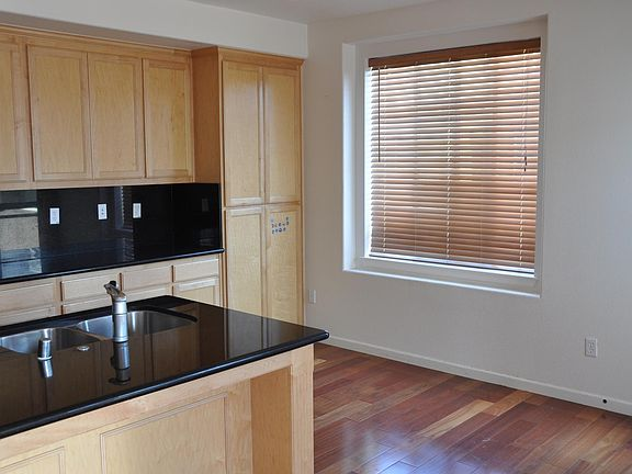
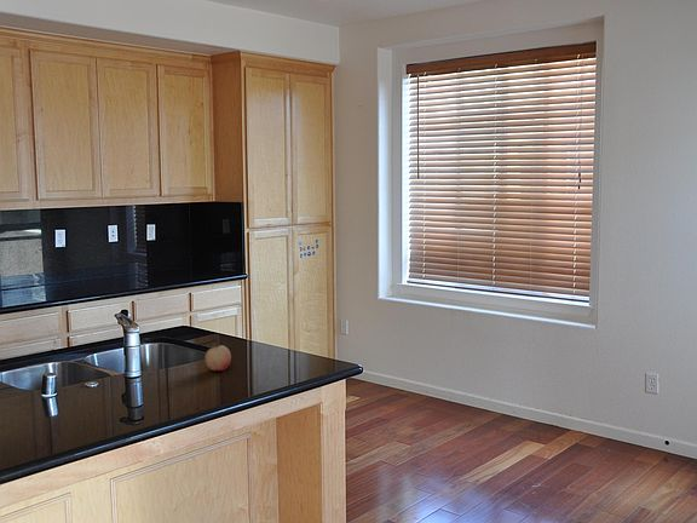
+ fruit (218, 357)
